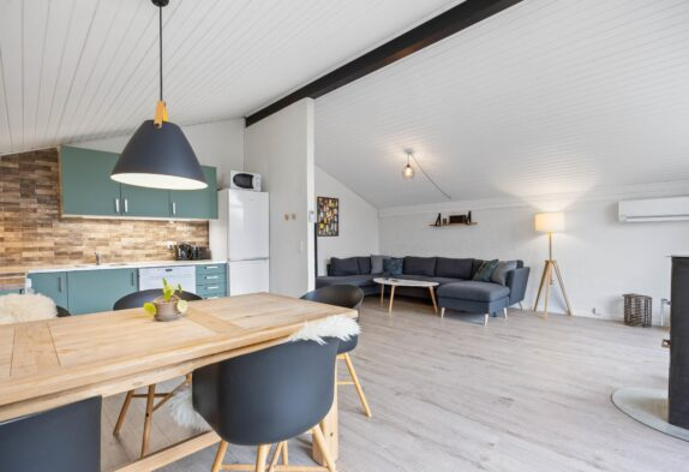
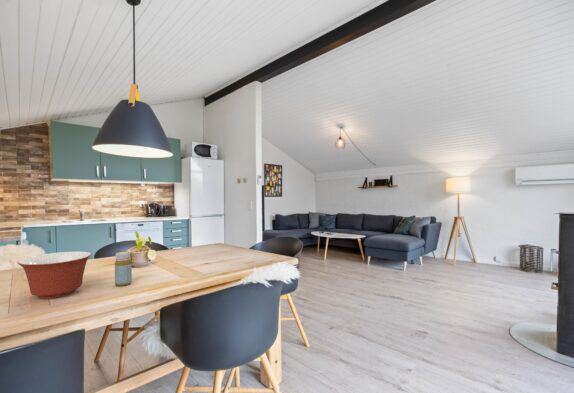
+ mixing bowl (57, 275)
+ bottle (123, 268)
